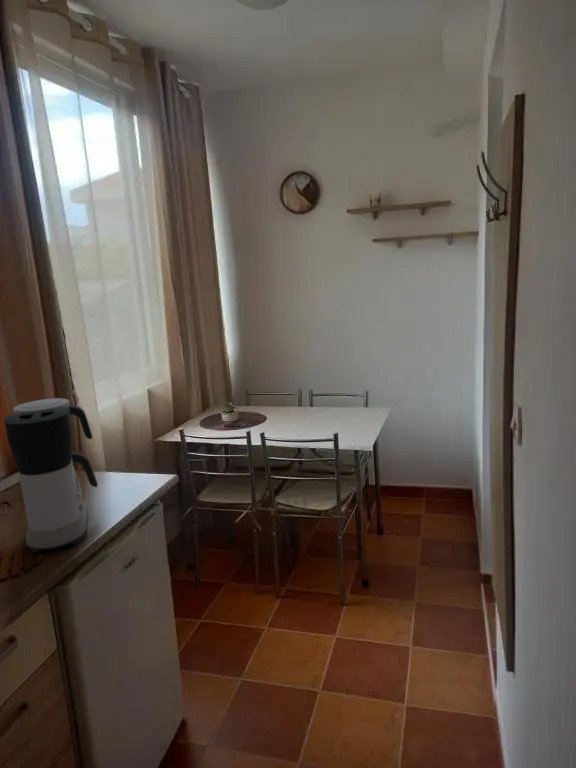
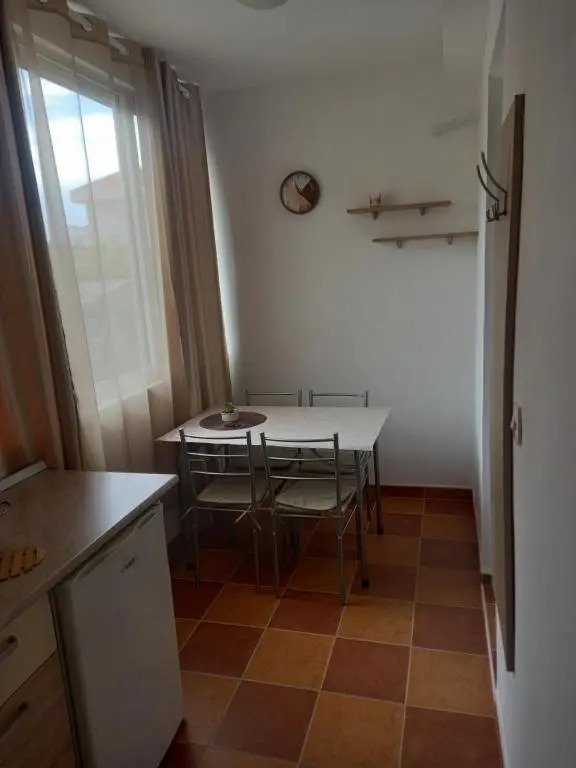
- coffee maker (57, 468)
